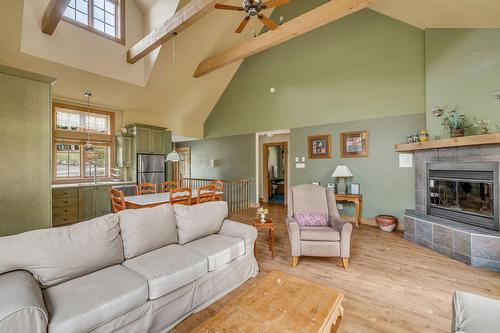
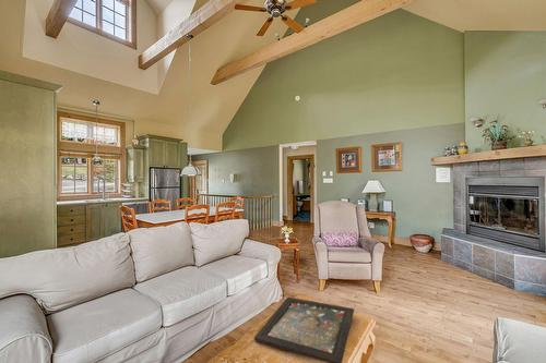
+ board game (308, 323)
